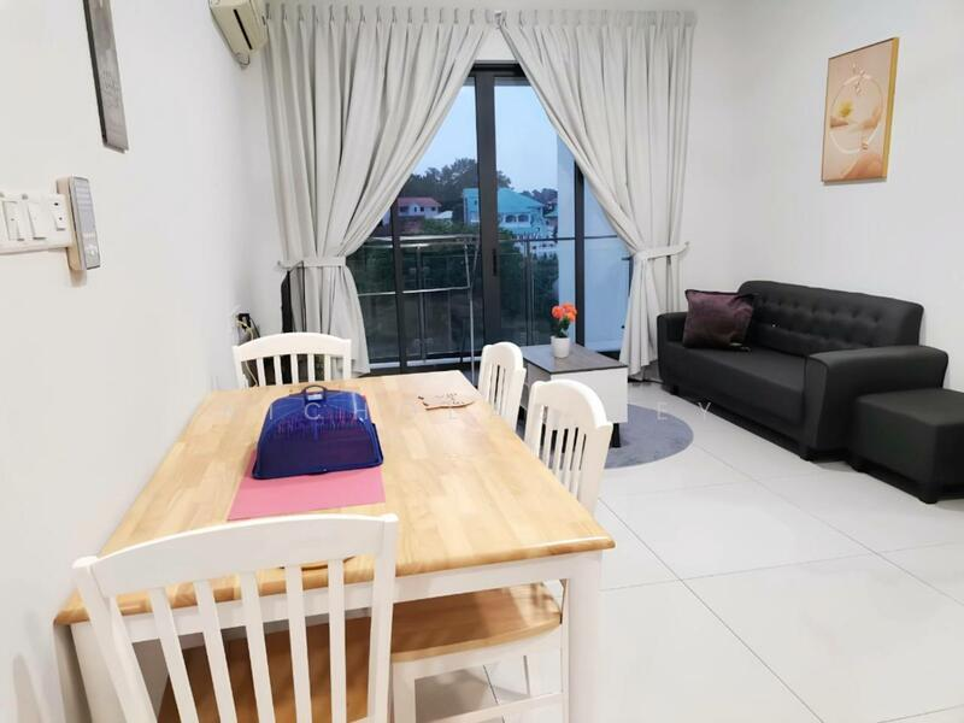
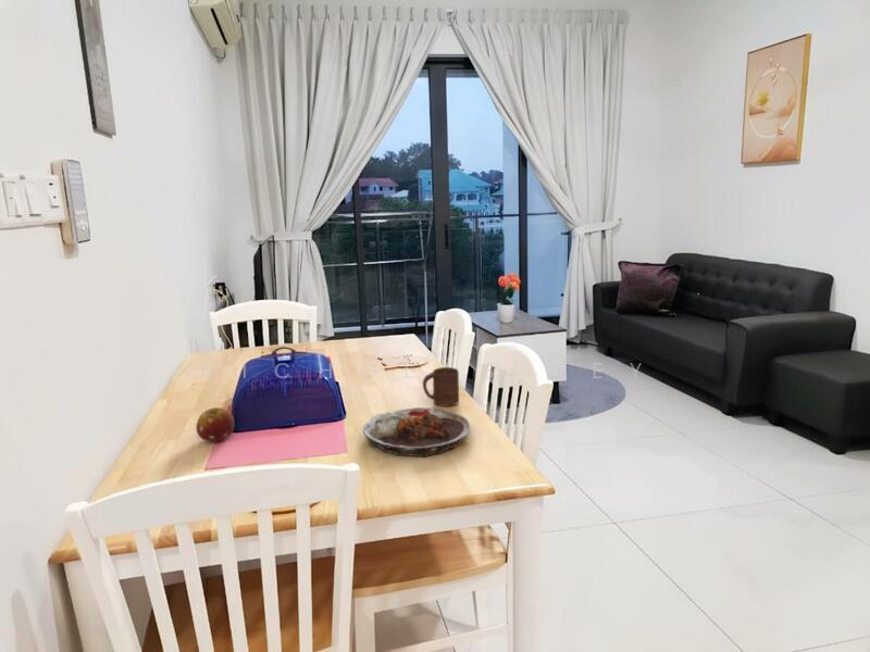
+ cup (443, 387)
+ fruit (215, 424)
+ plate (417, 426)
